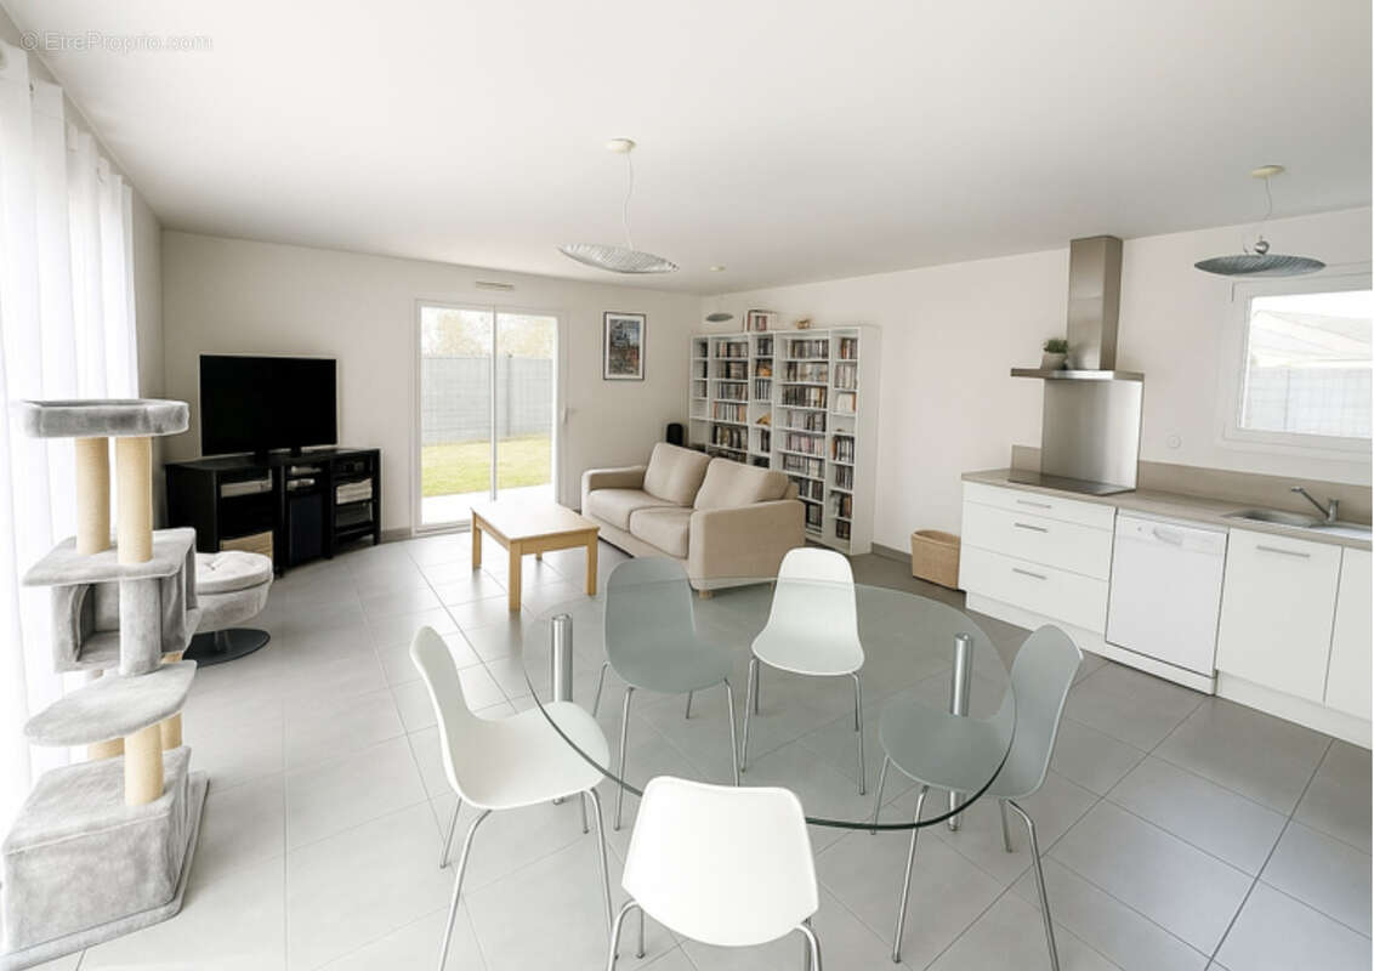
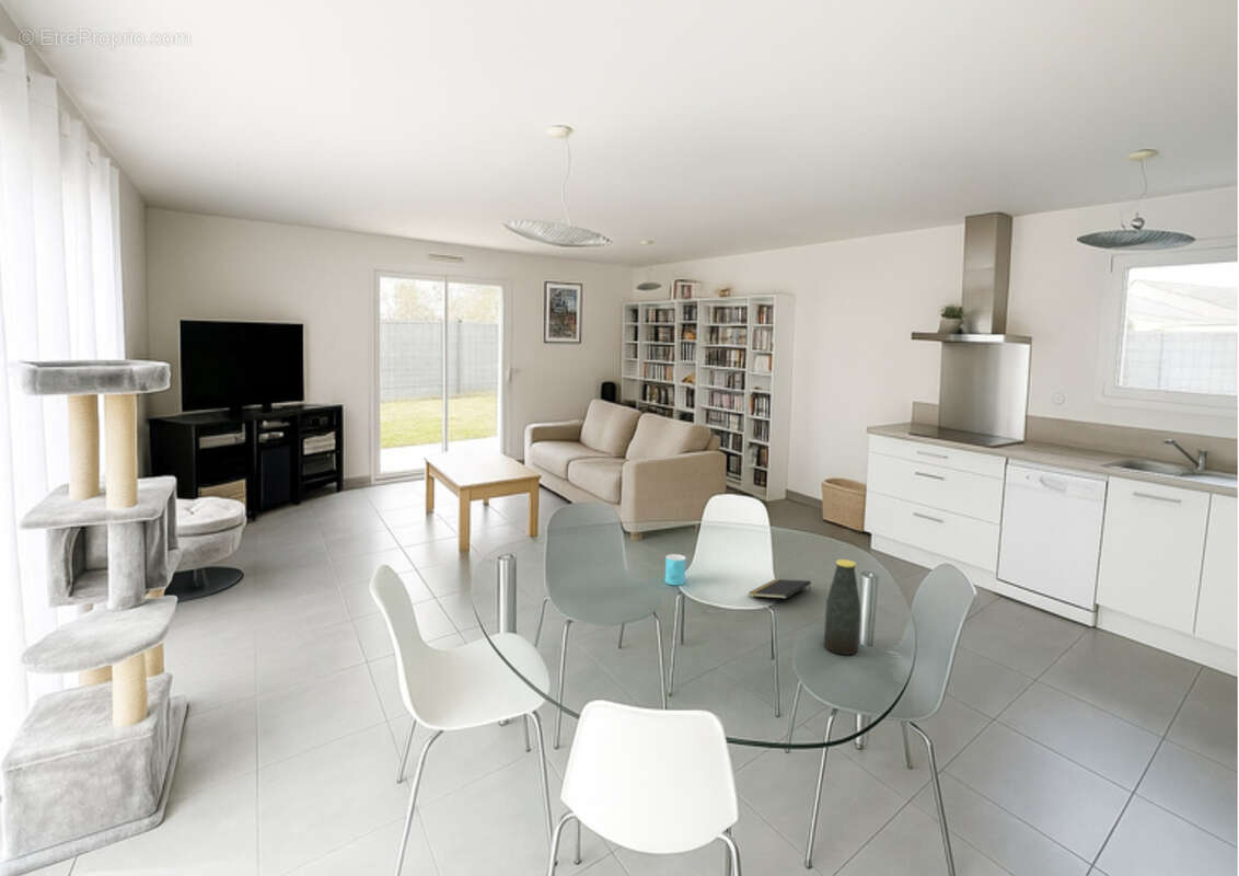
+ cup (672, 569)
+ notepad (779, 588)
+ bottle (843, 604)
